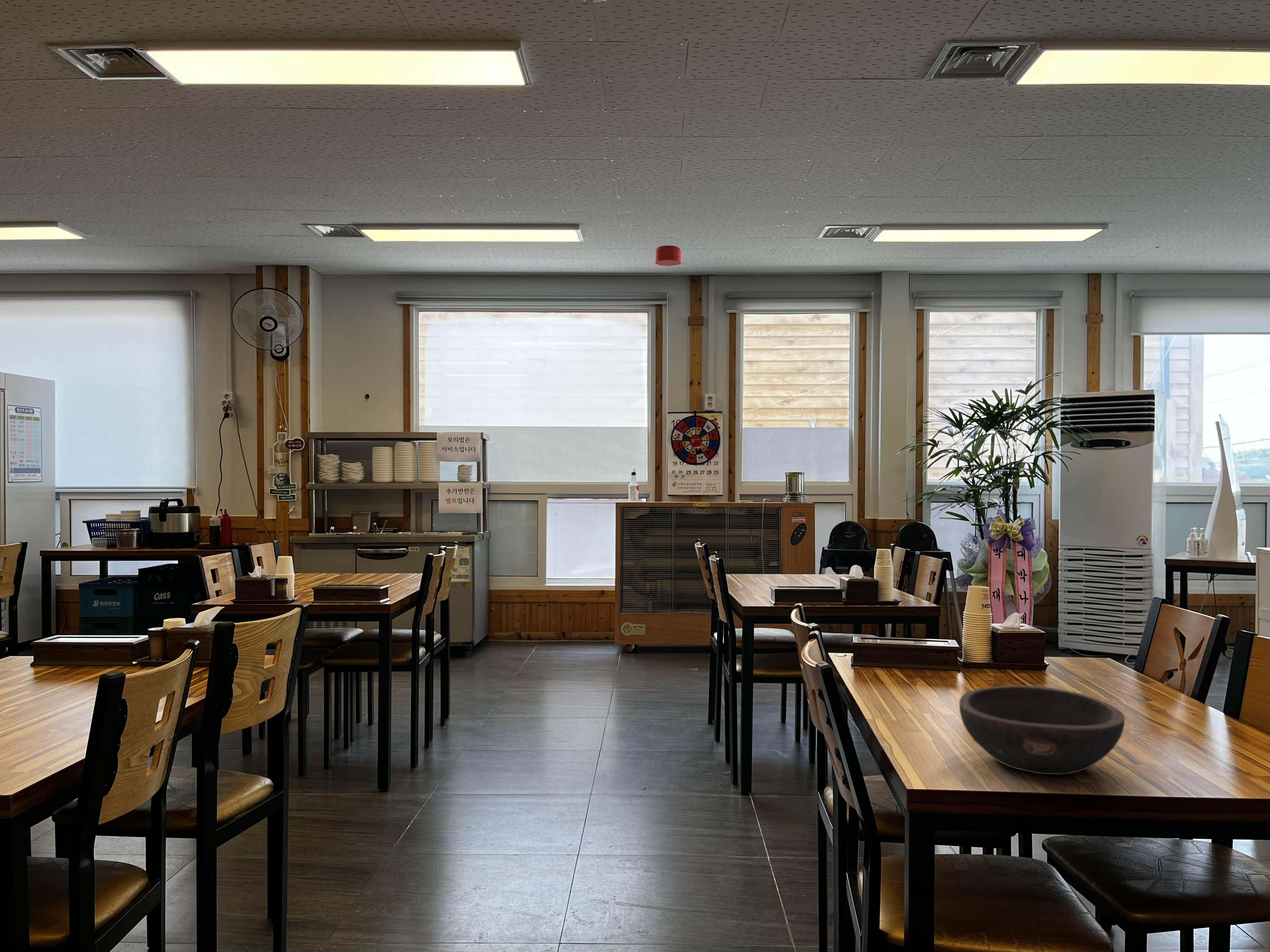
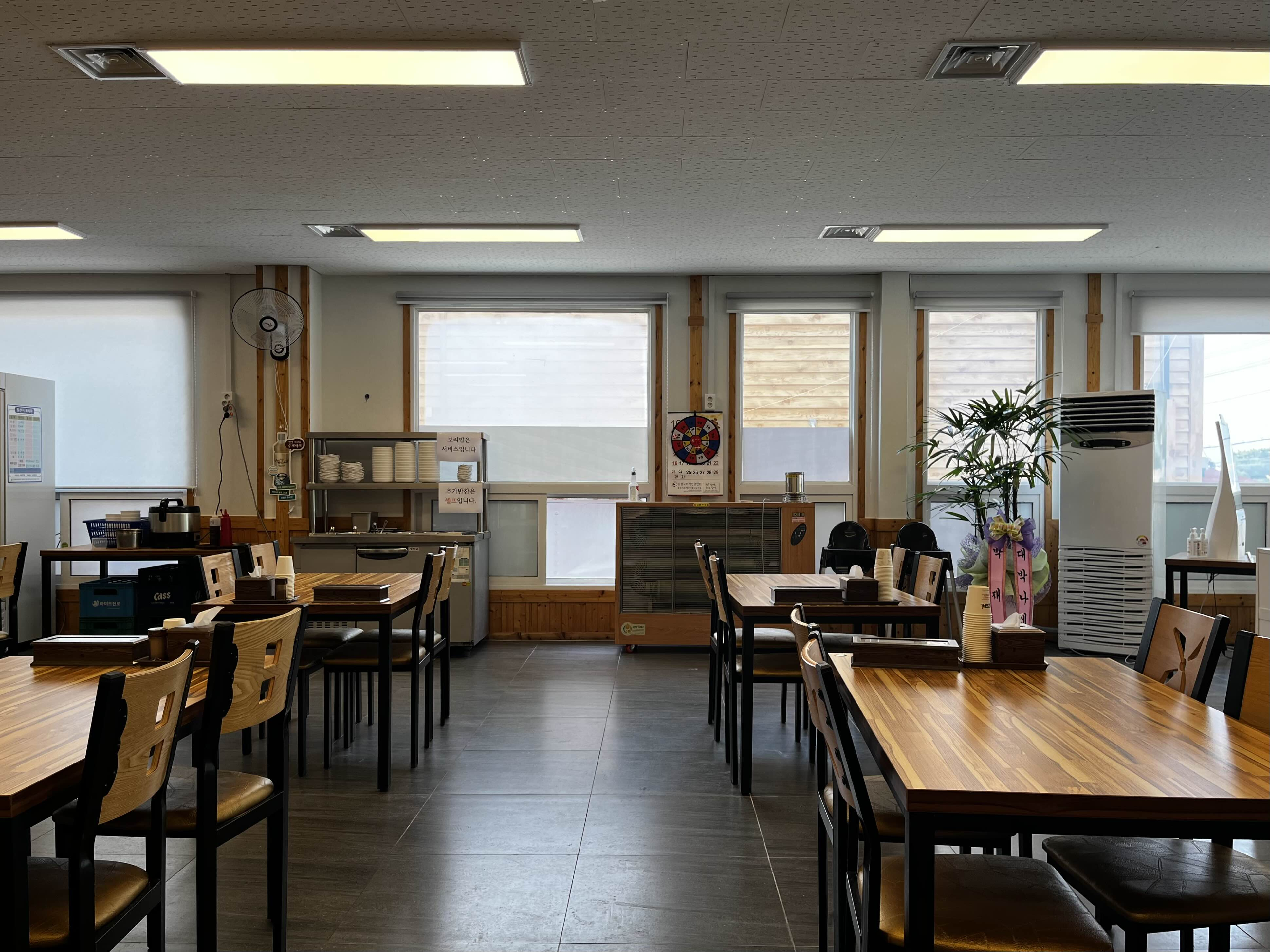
- bowl (1039, 732)
- smoke detector (668, 255)
